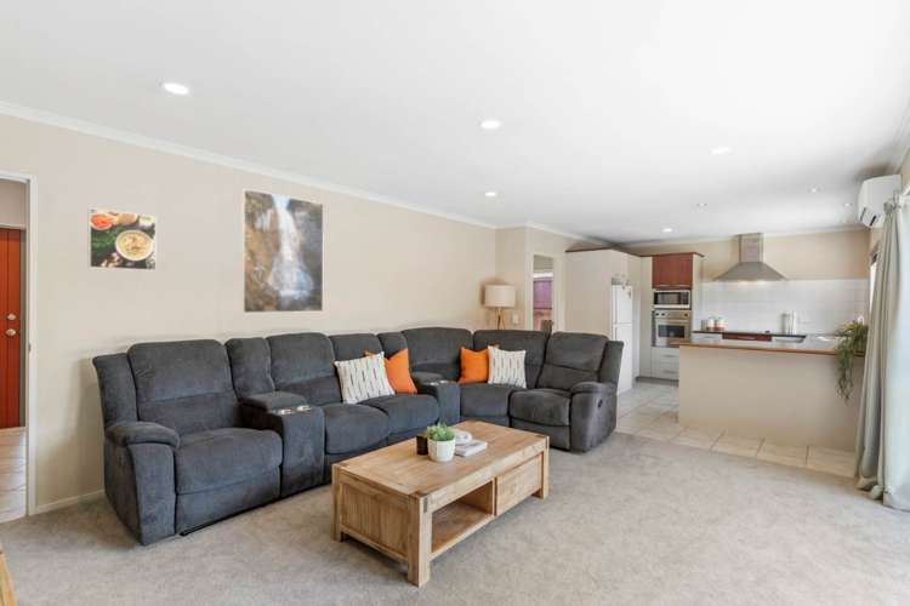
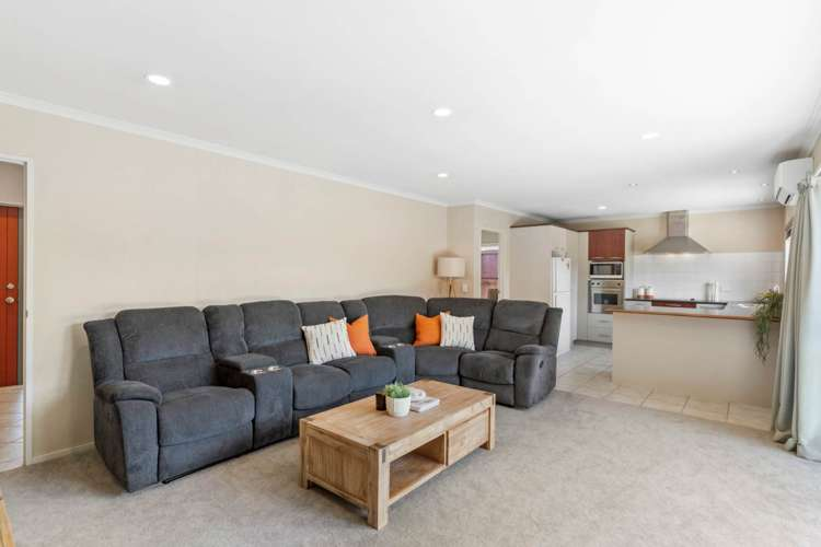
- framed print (124, 240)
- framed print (285, 255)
